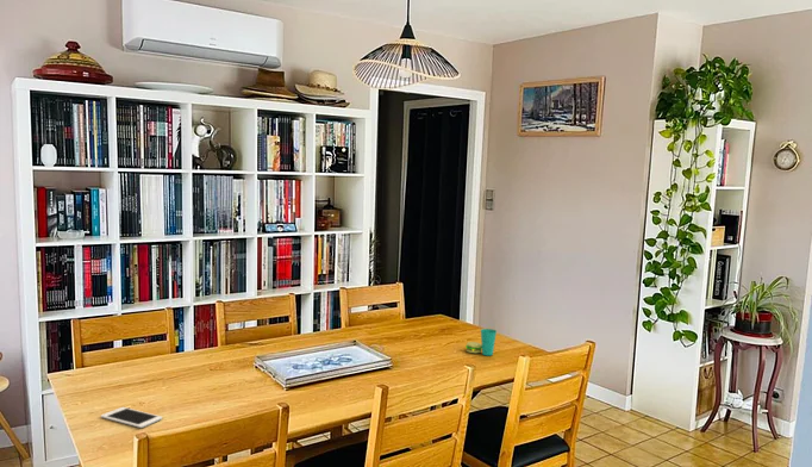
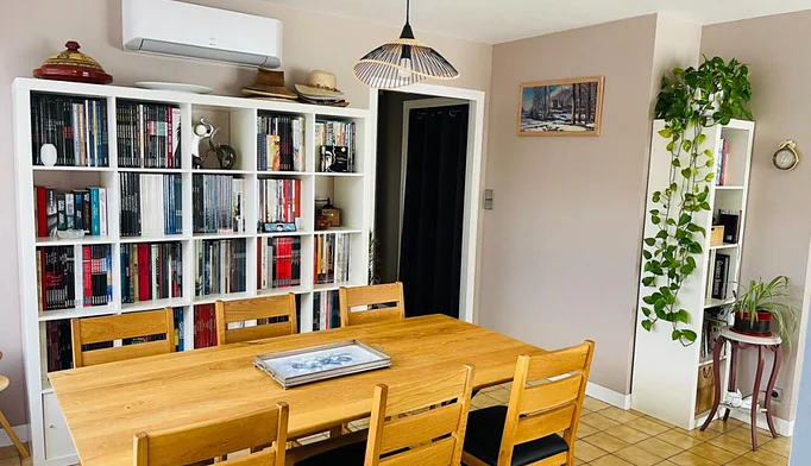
- cell phone (131, 417)
- cup (481, 341)
